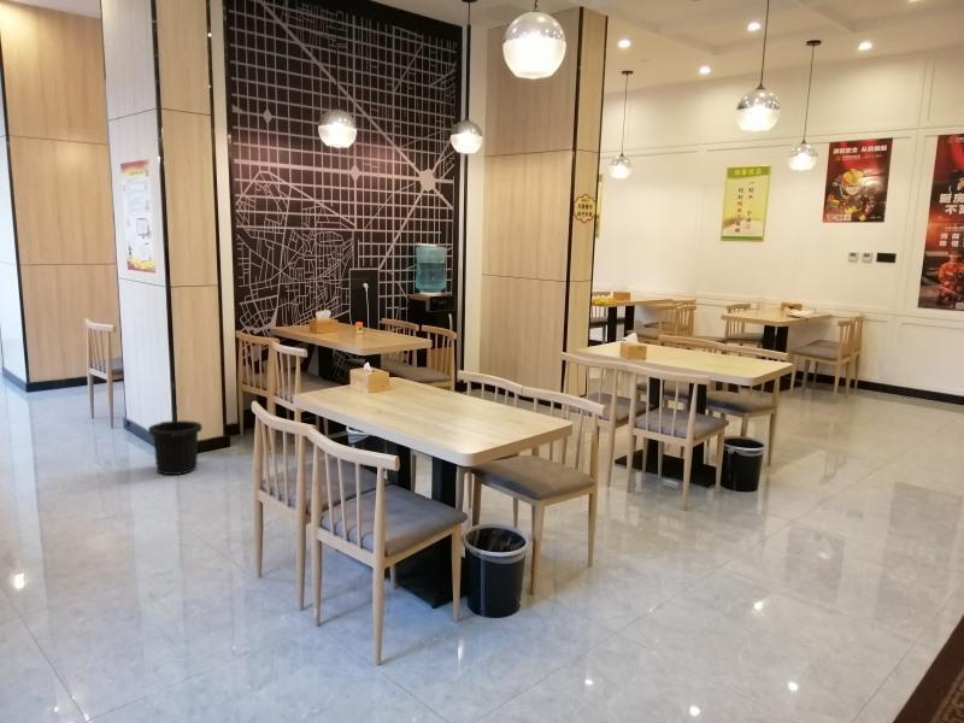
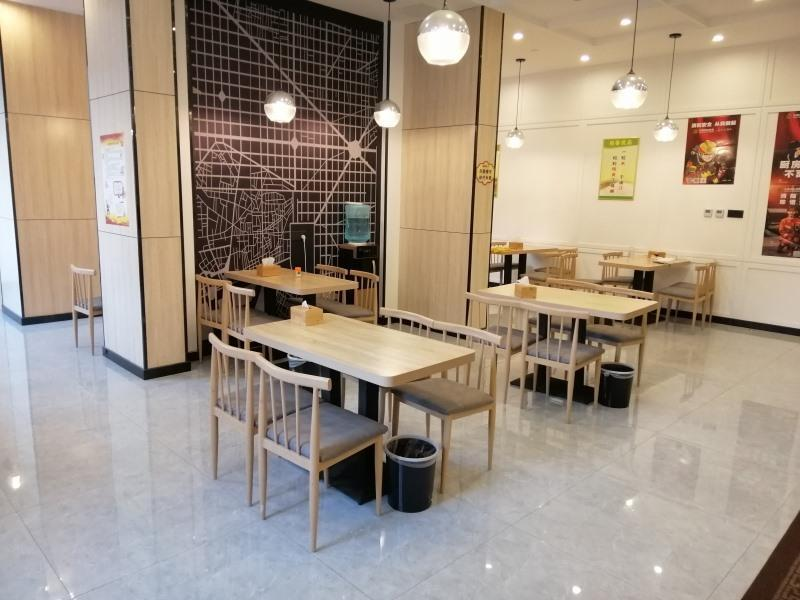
- trash can (176, 447)
